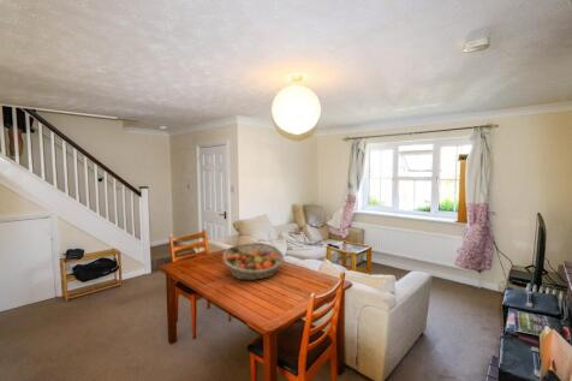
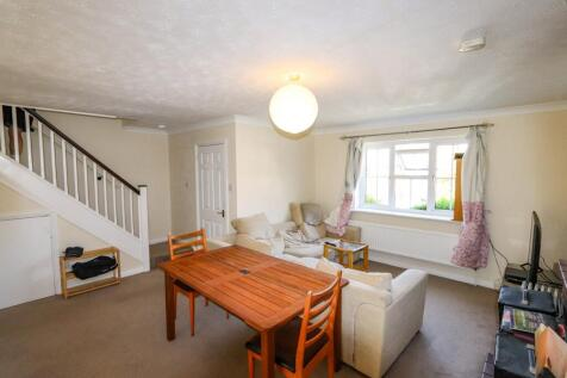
- fruit basket (254, 260)
